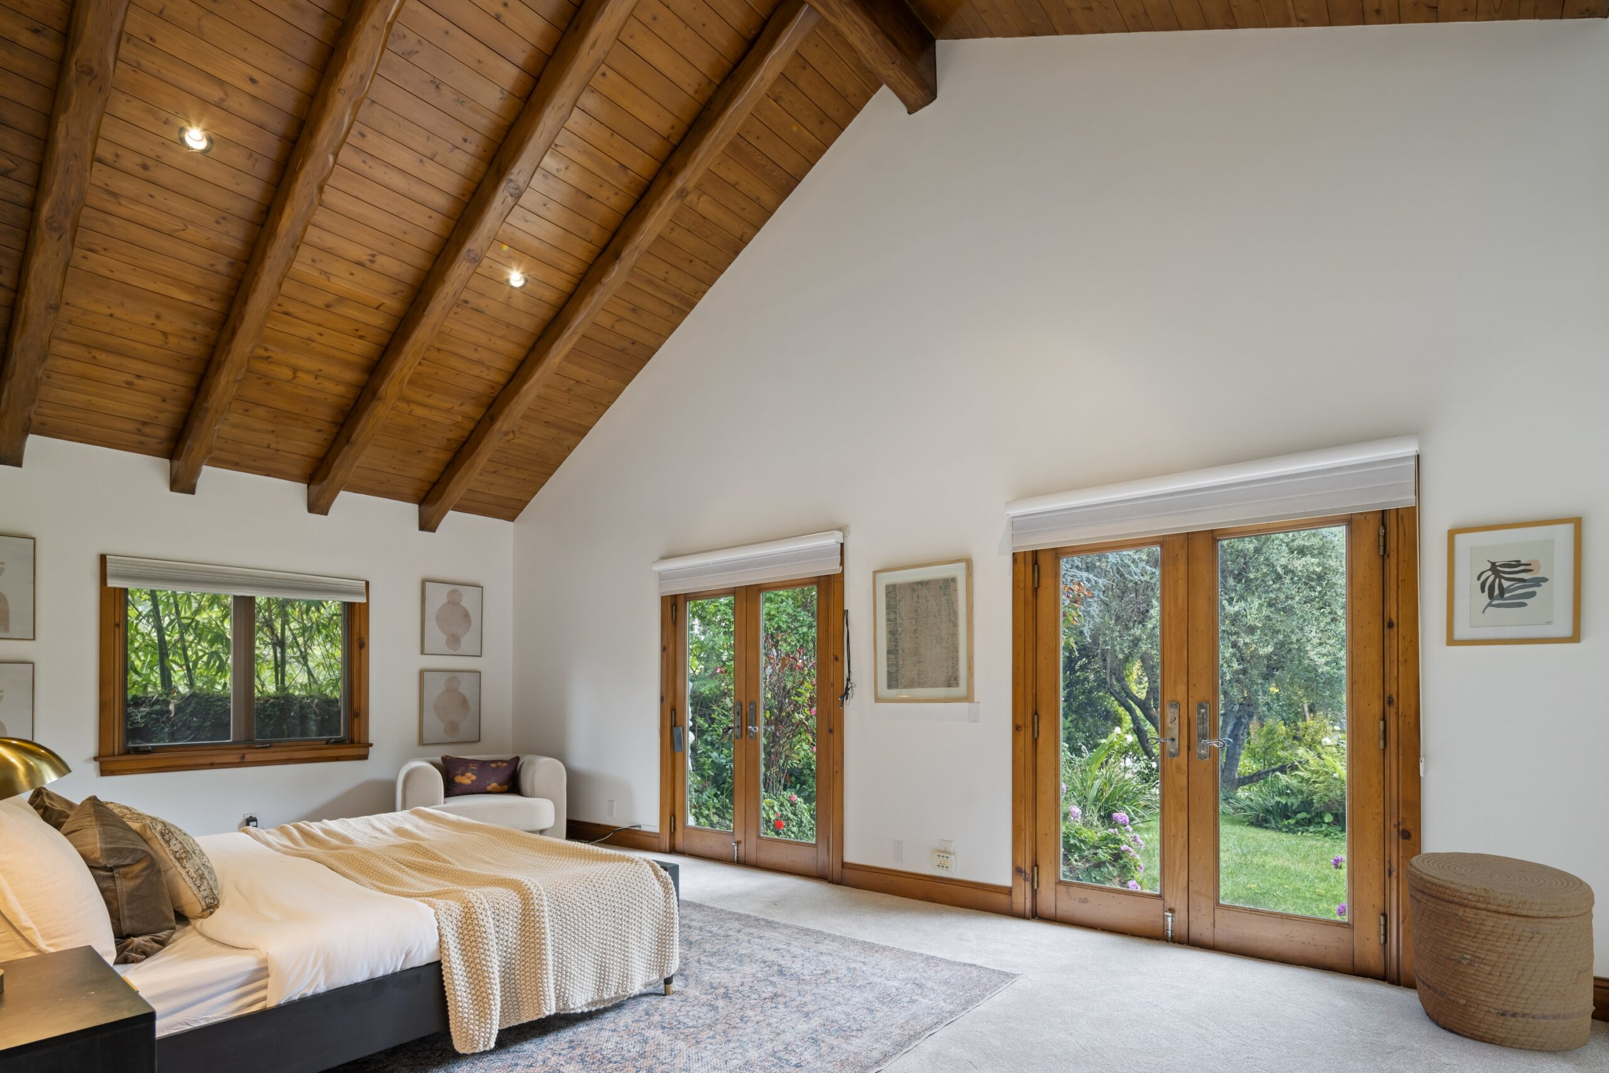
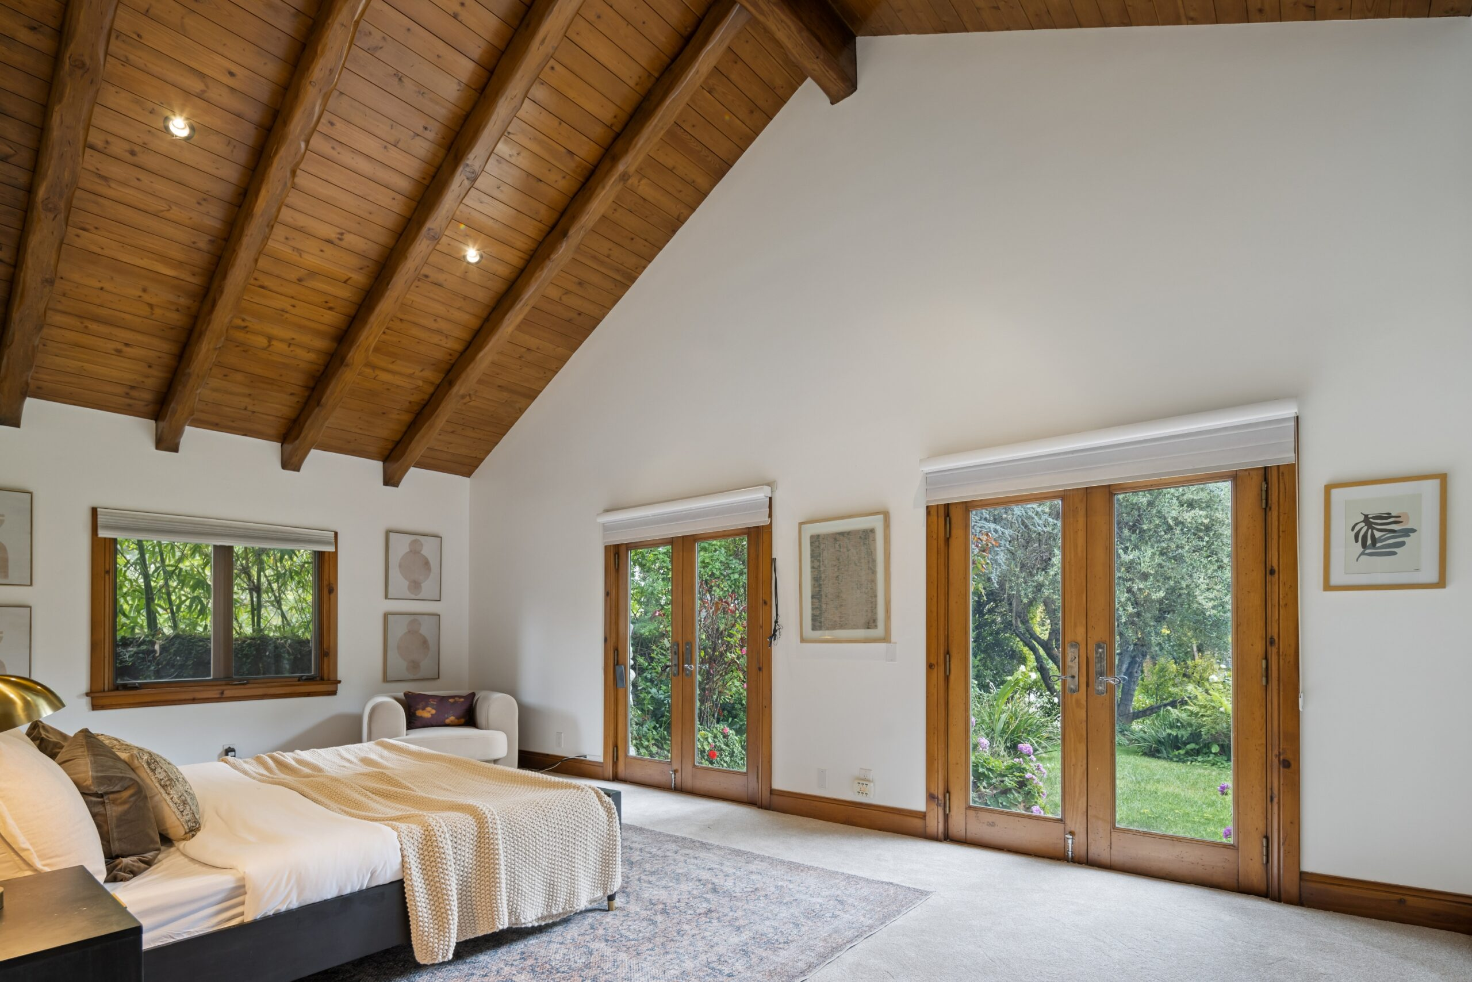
- basket (1498, 946)
